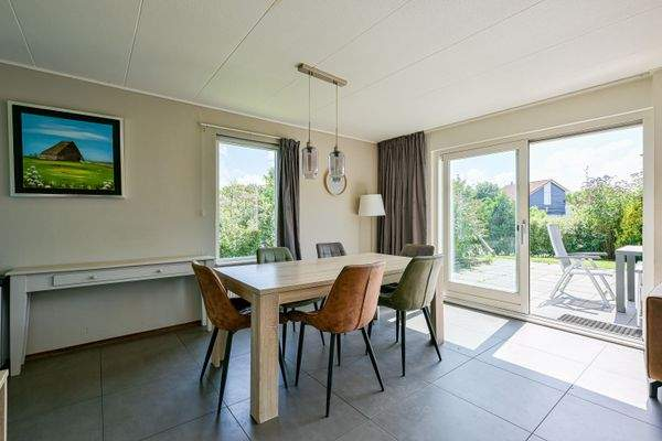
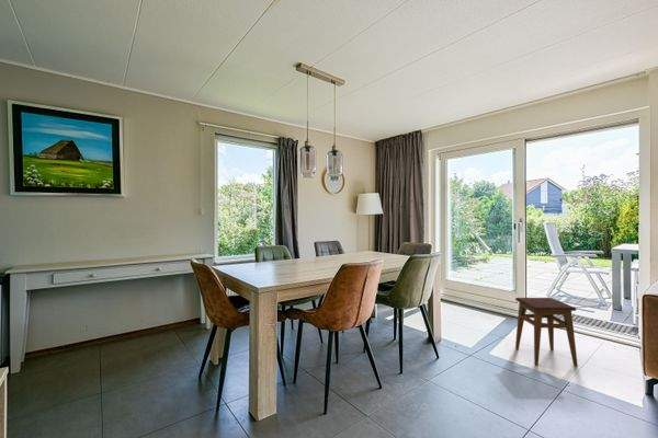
+ stool (544, 326)
